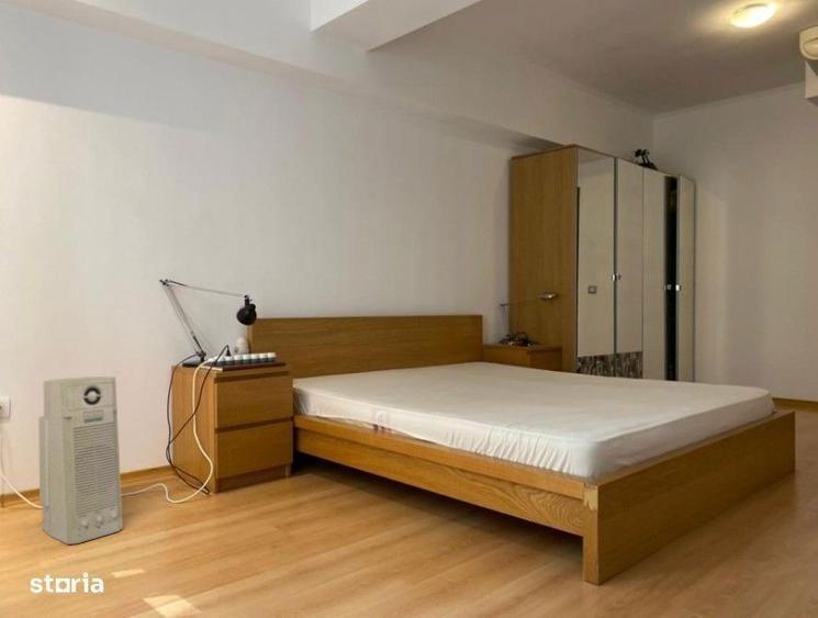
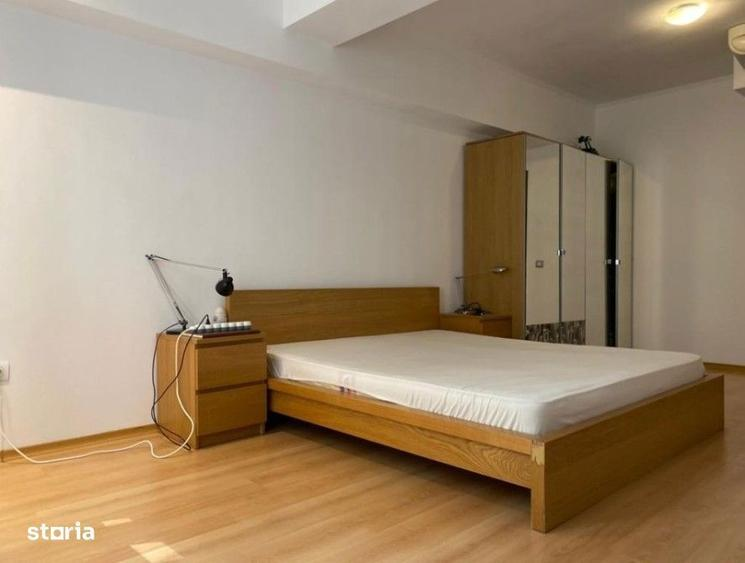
- air purifier (77, 452)
